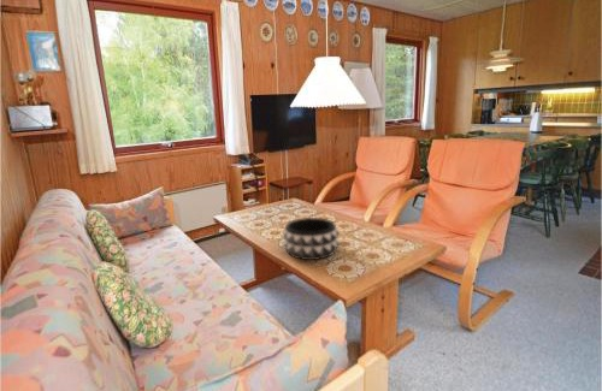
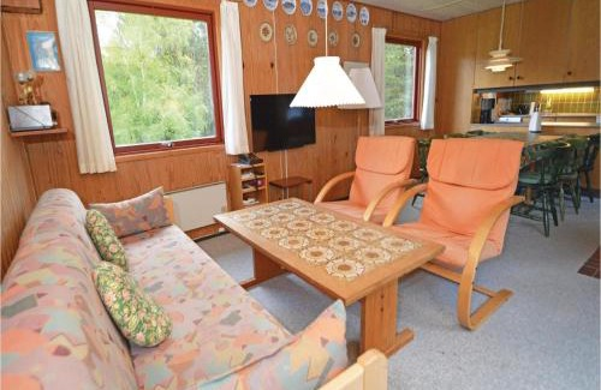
- decorative bowl (311, 237)
